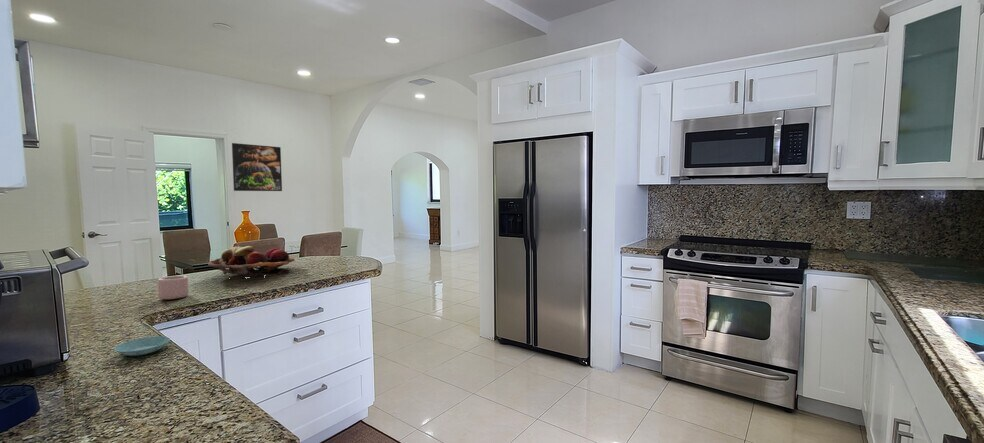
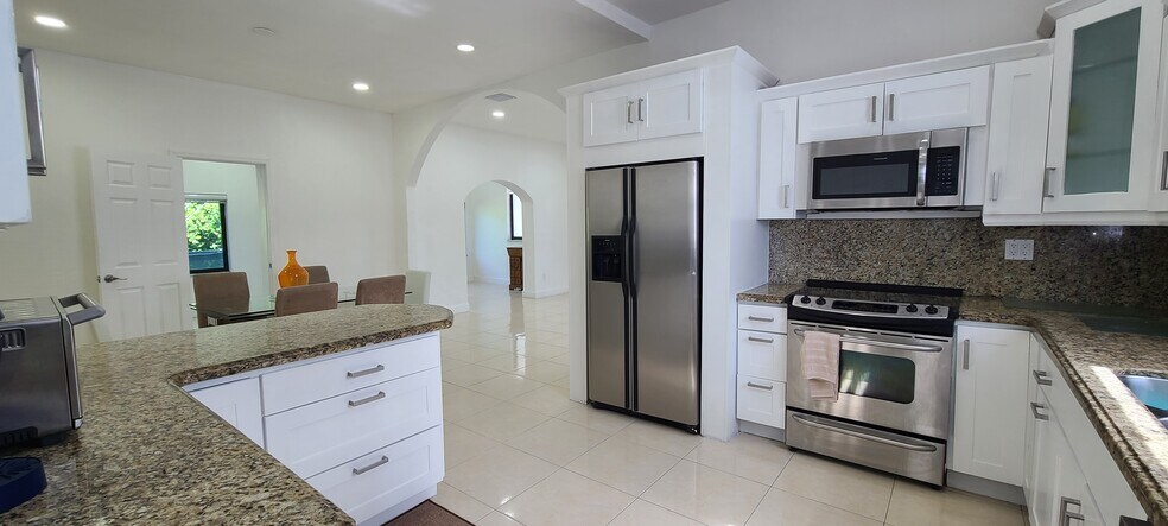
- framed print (258, 168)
- saucer (143, 347)
- fruit basket (251, 259)
- mug (175, 286)
